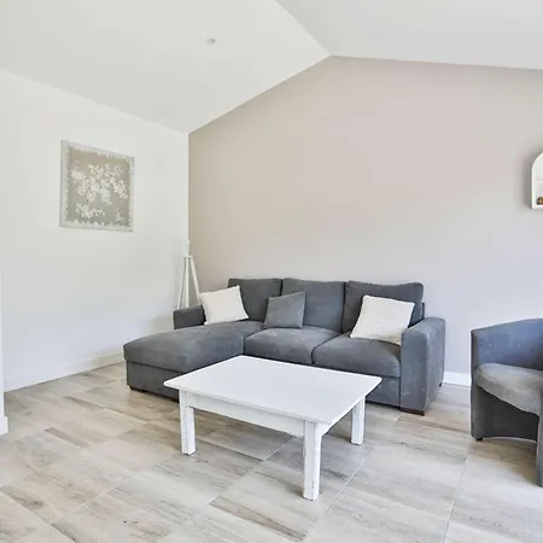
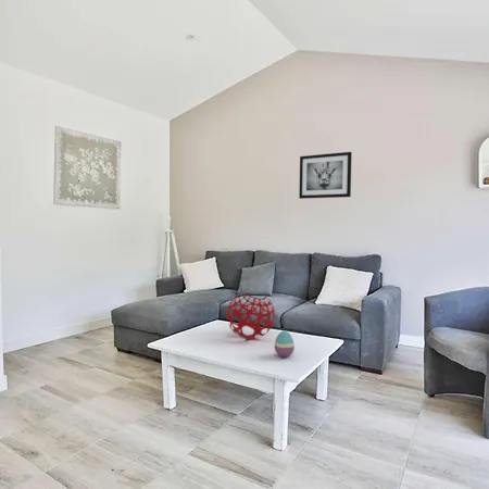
+ decorative egg (284, 343)
+ wall art (324, 176)
+ decorative sphere (249, 316)
